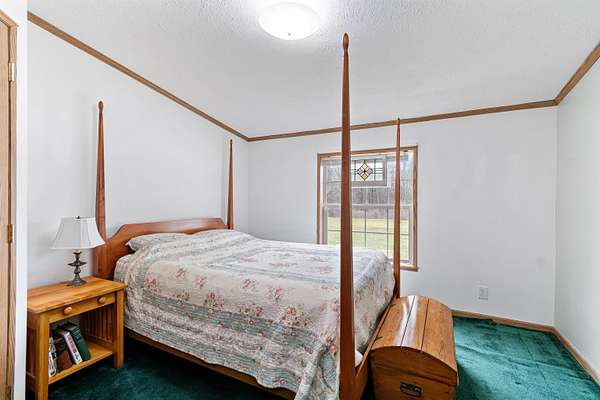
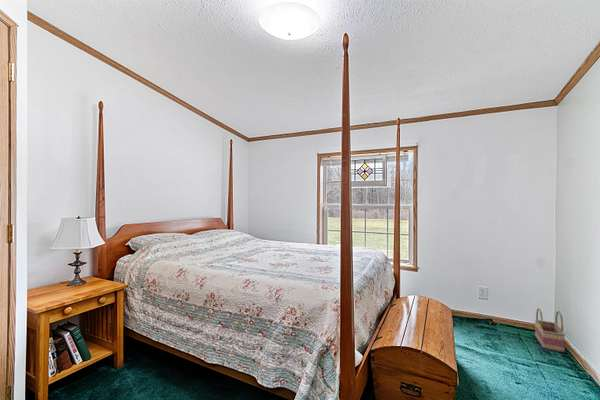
+ basket (549, 327)
